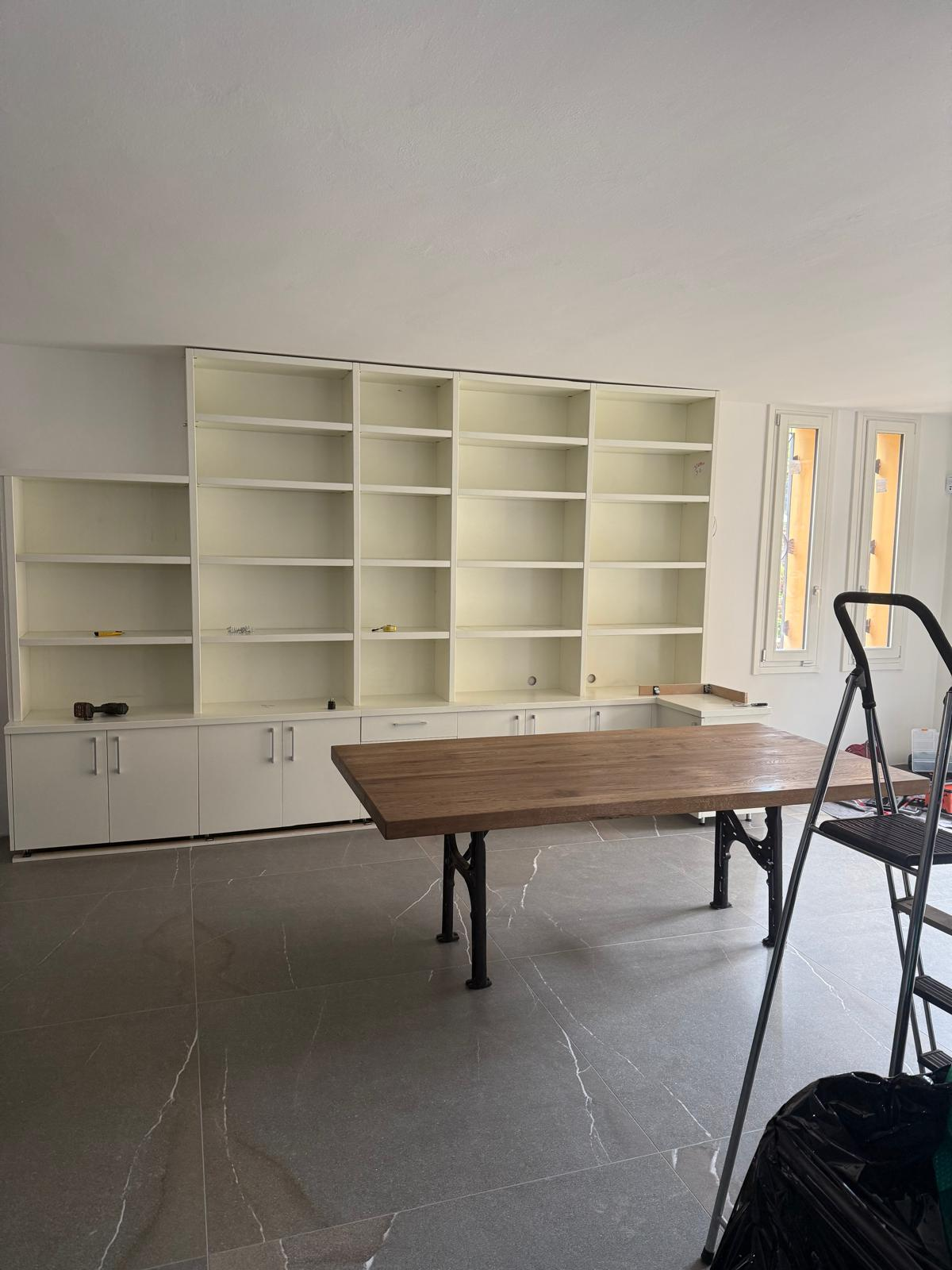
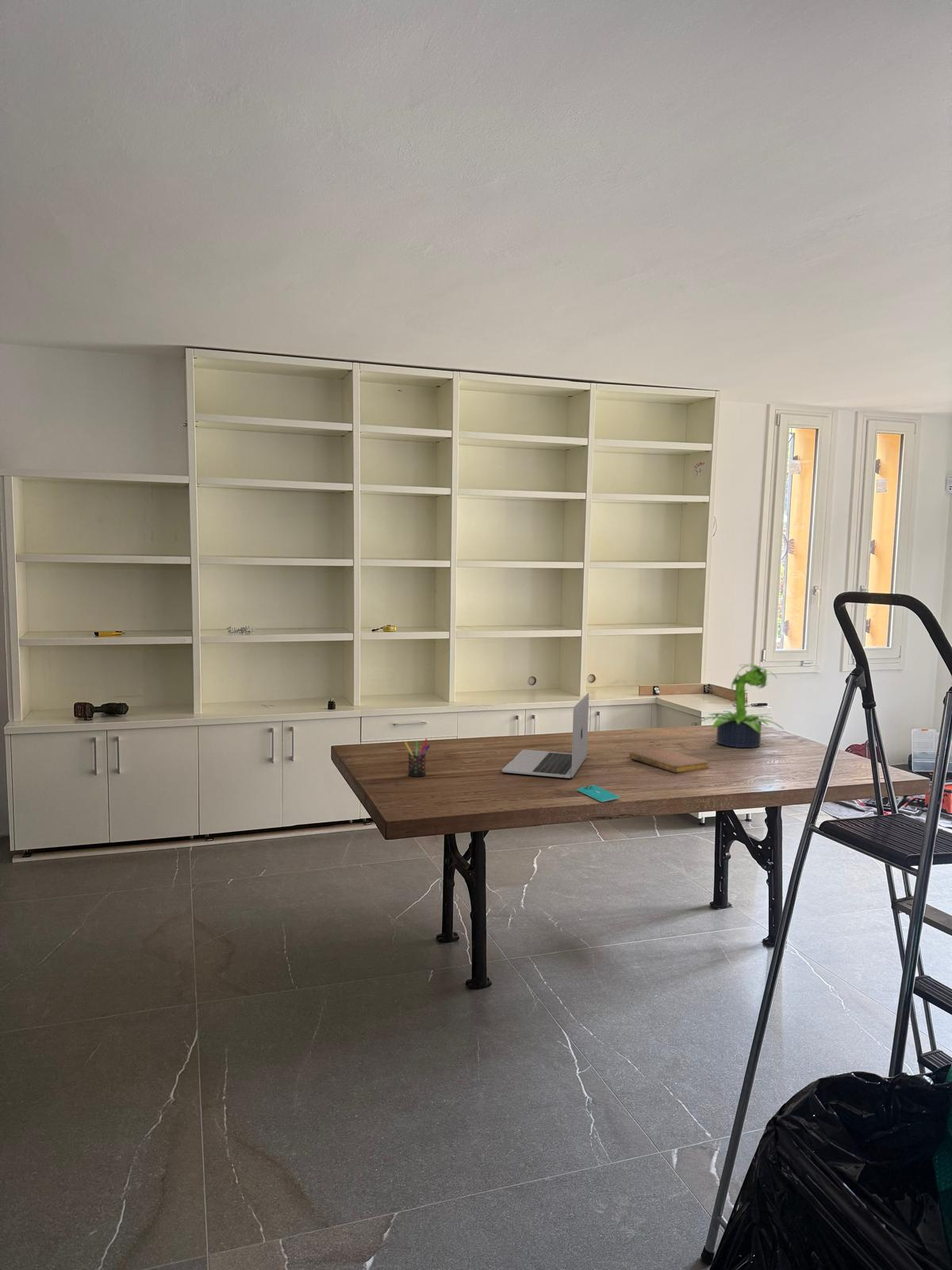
+ laptop (545, 751)
+ potted plant (739, 703)
+ pen holder (417, 756)
+ notebook (668, 760)
+ smartphone (597, 793)
